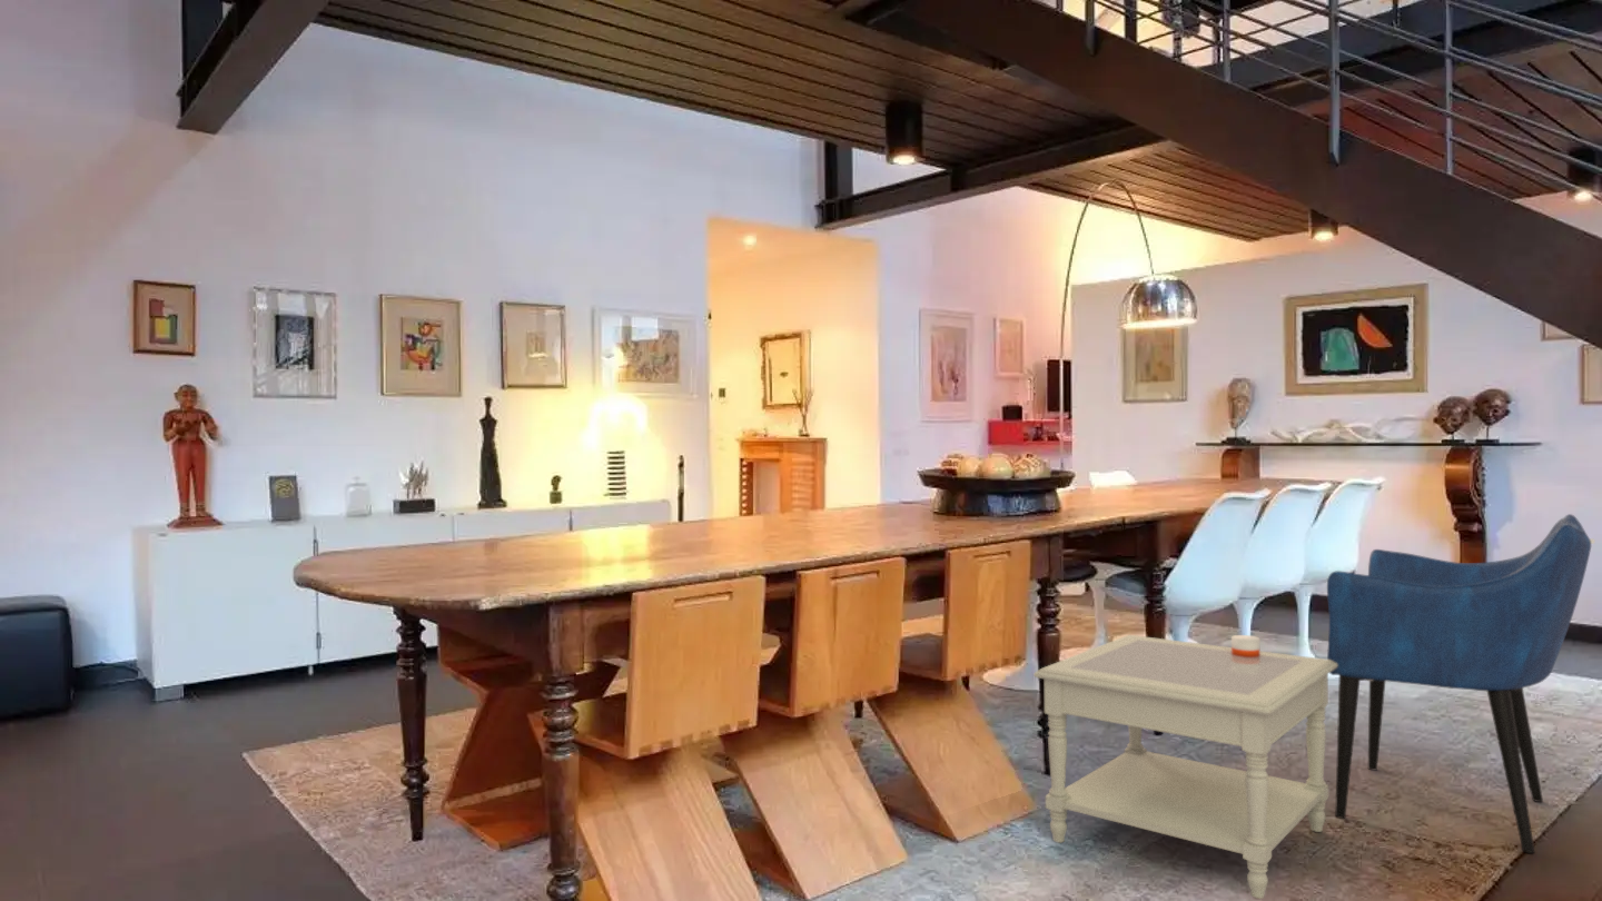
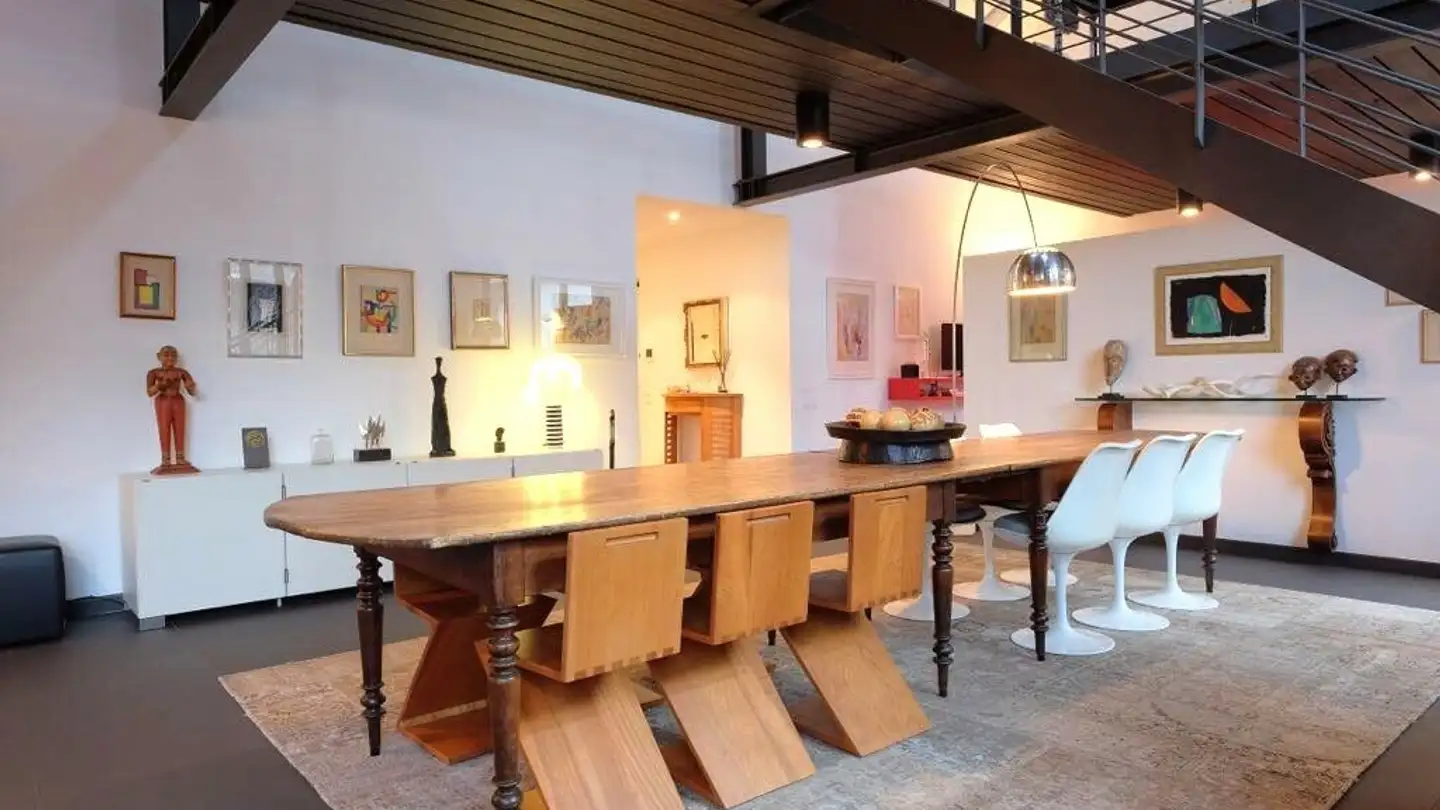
- side table (1185, 759)
- armchair (1462, 663)
- candle (1245, 635)
